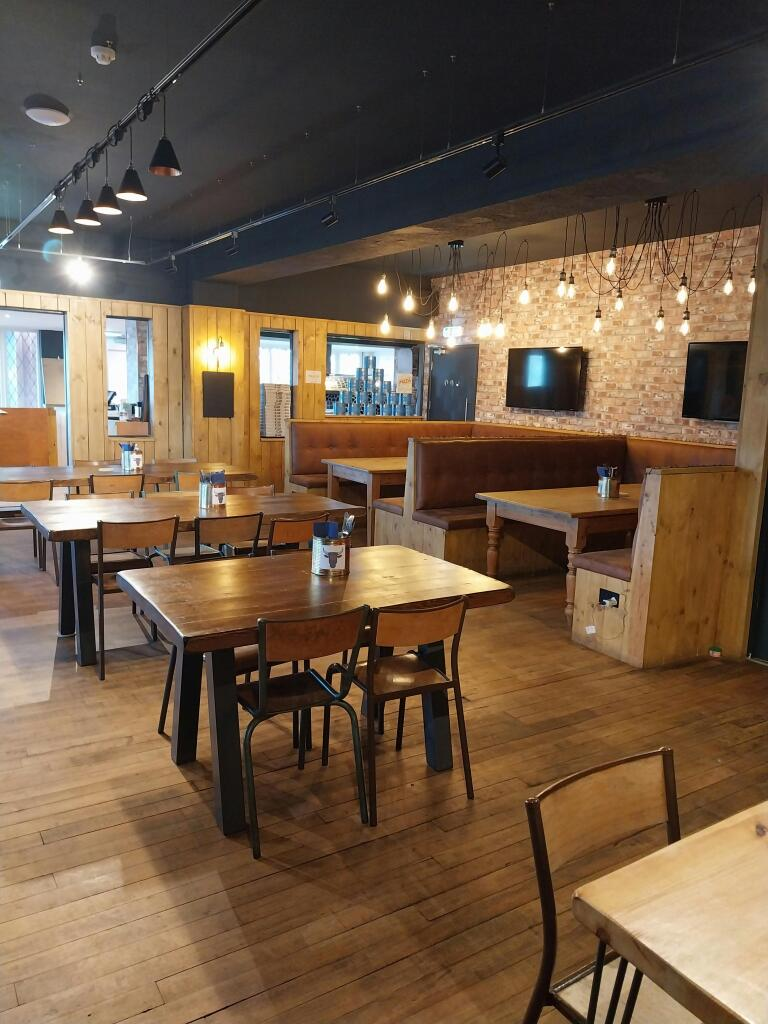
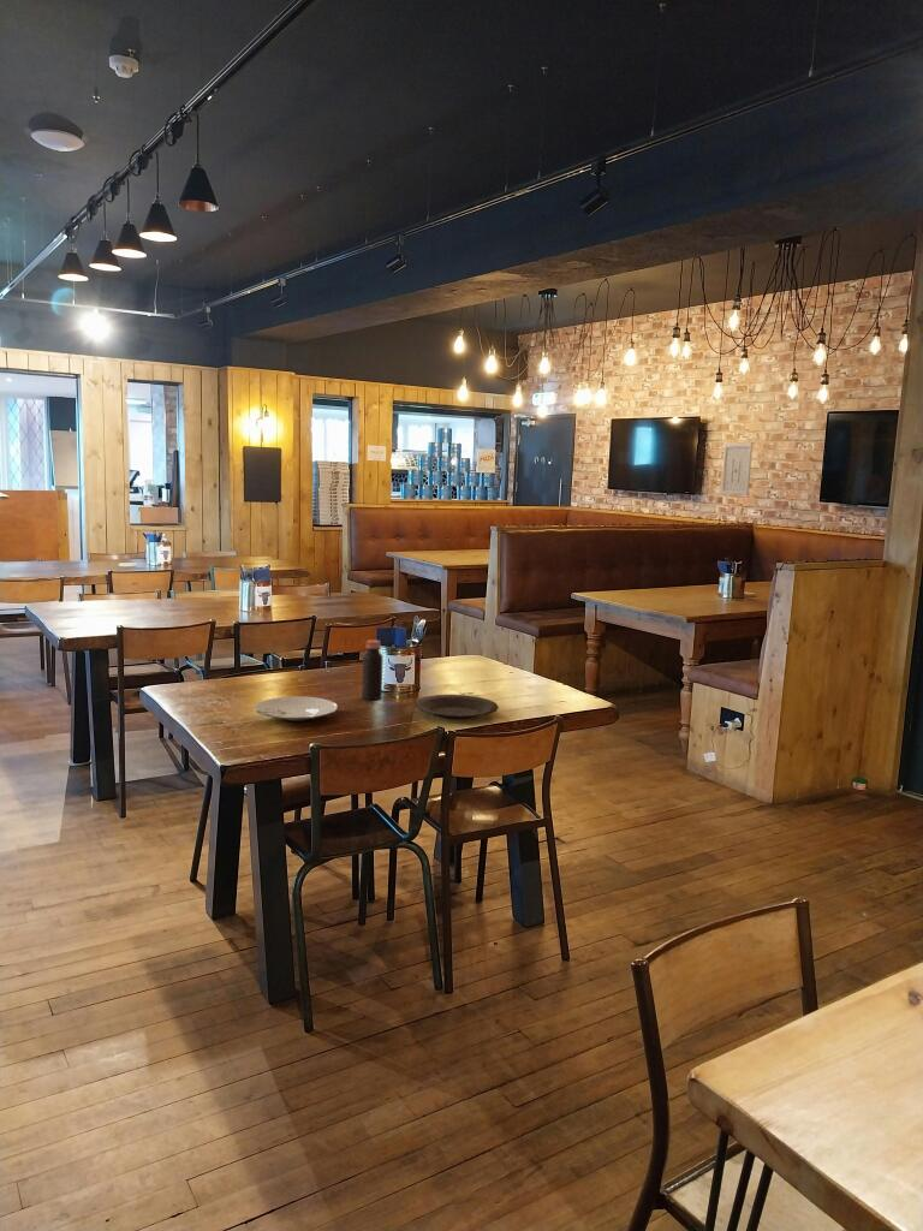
+ plate (455, 708)
+ wall art (736, 469)
+ plate (296, 712)
+ bottle (373, 668)
